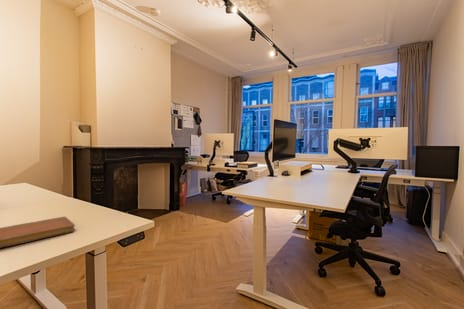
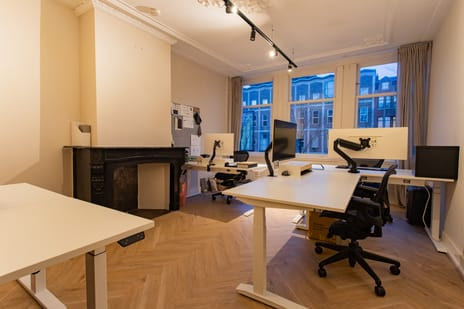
- notebook (32, 230)
